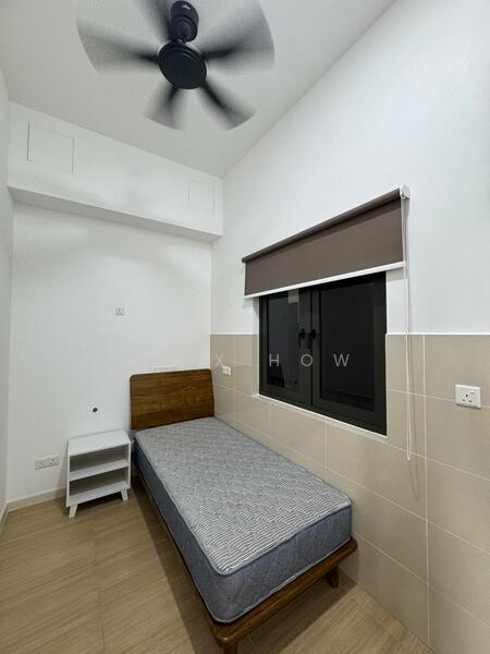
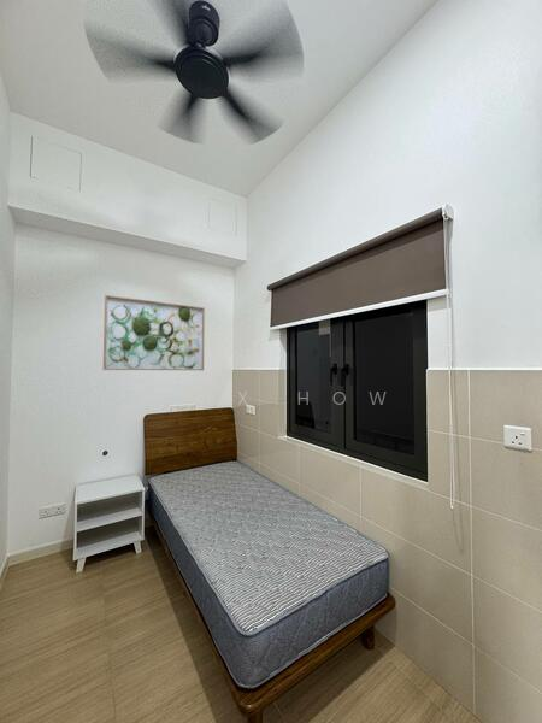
+ wall art (158, 335)
